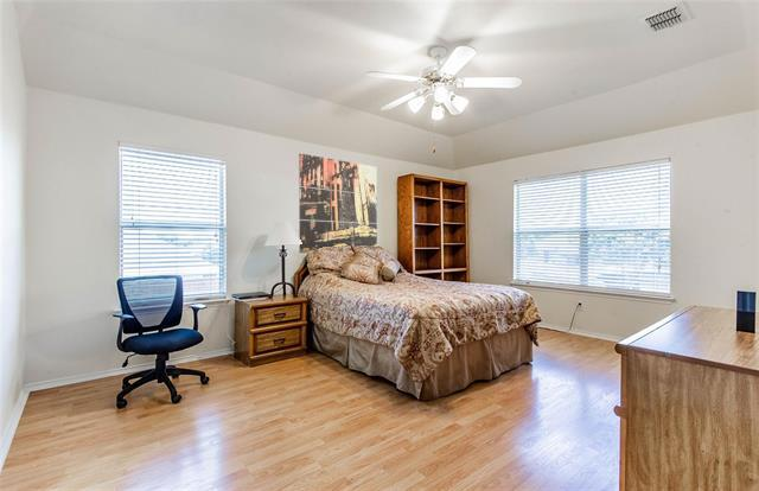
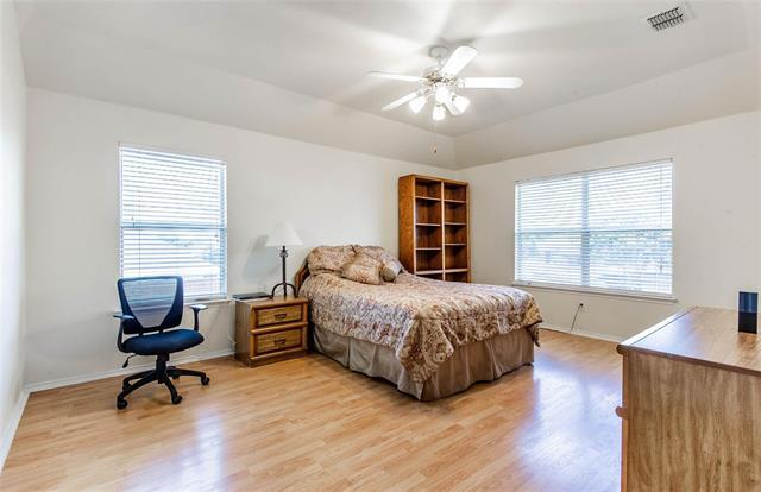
- wall art (340, 206)
